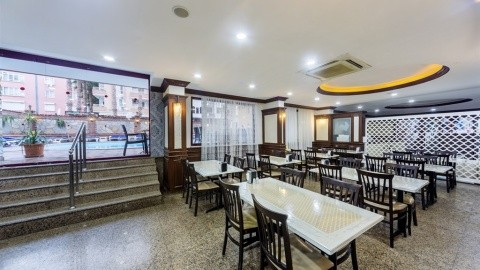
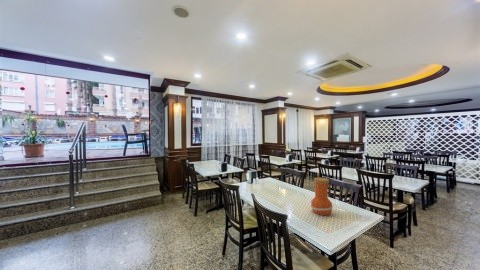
+ vase (321, 195)
